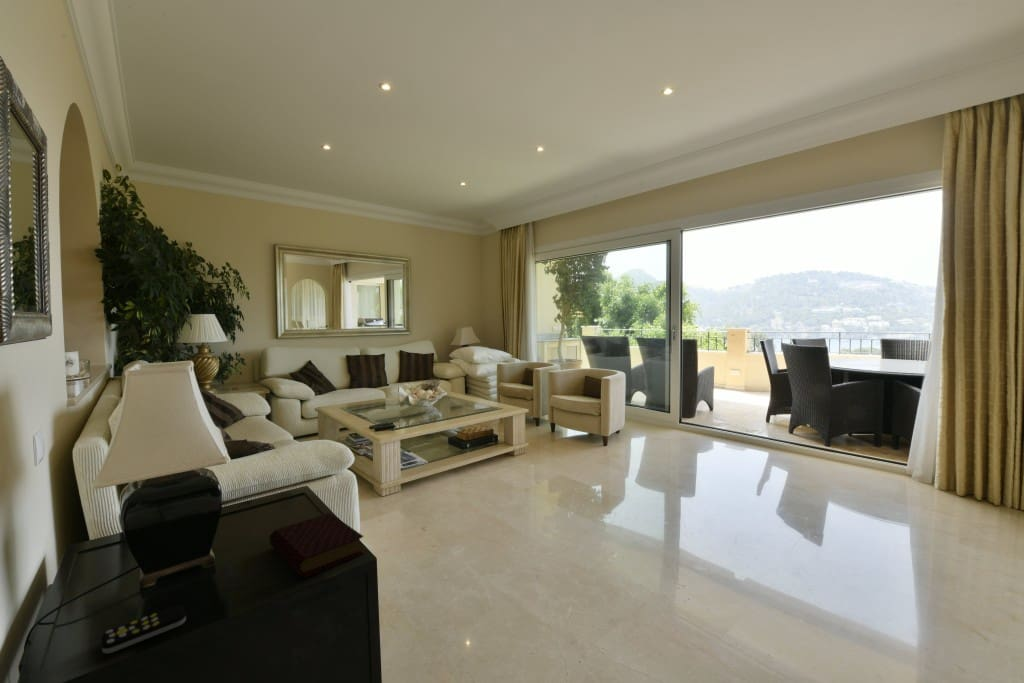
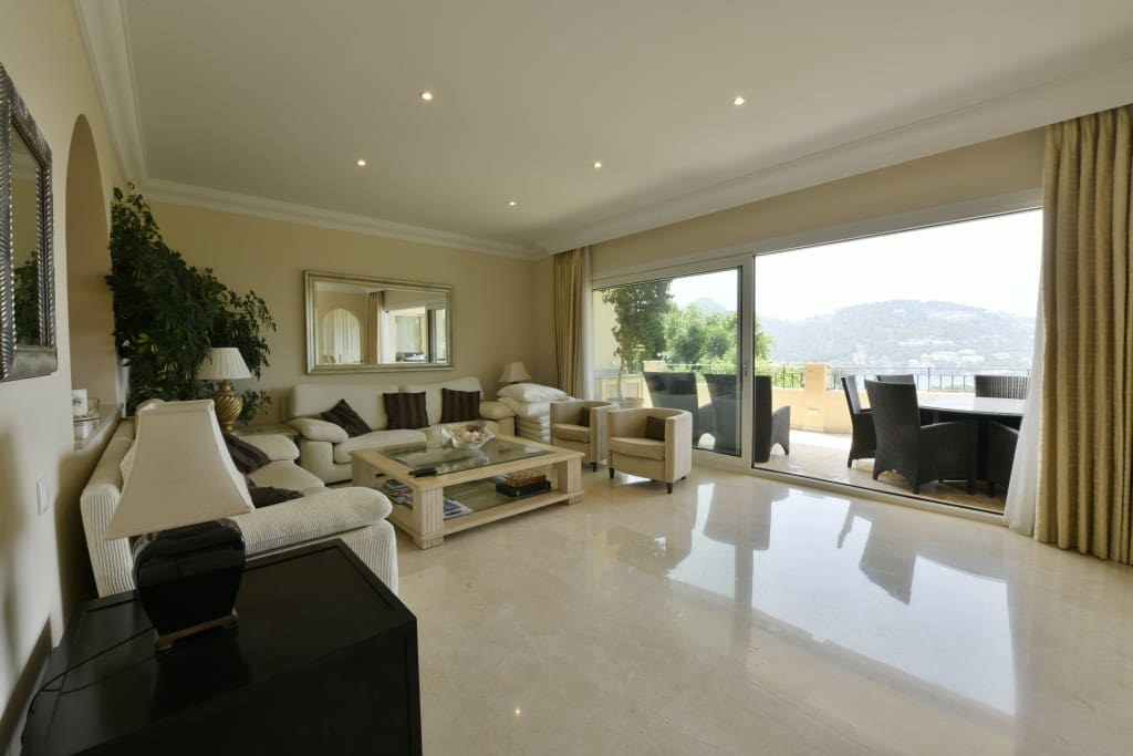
- book (316, 542)
- remote control (145, 627)
